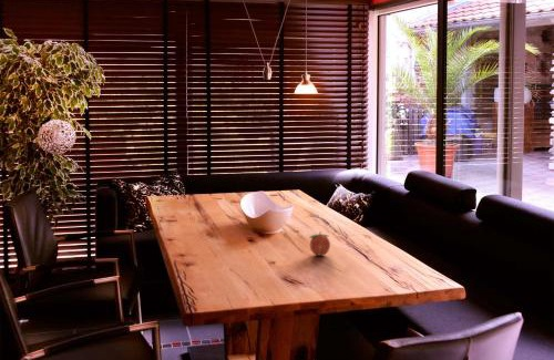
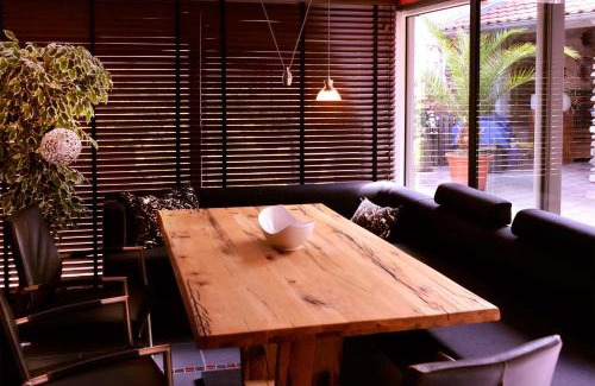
- fruit (319, 243)
